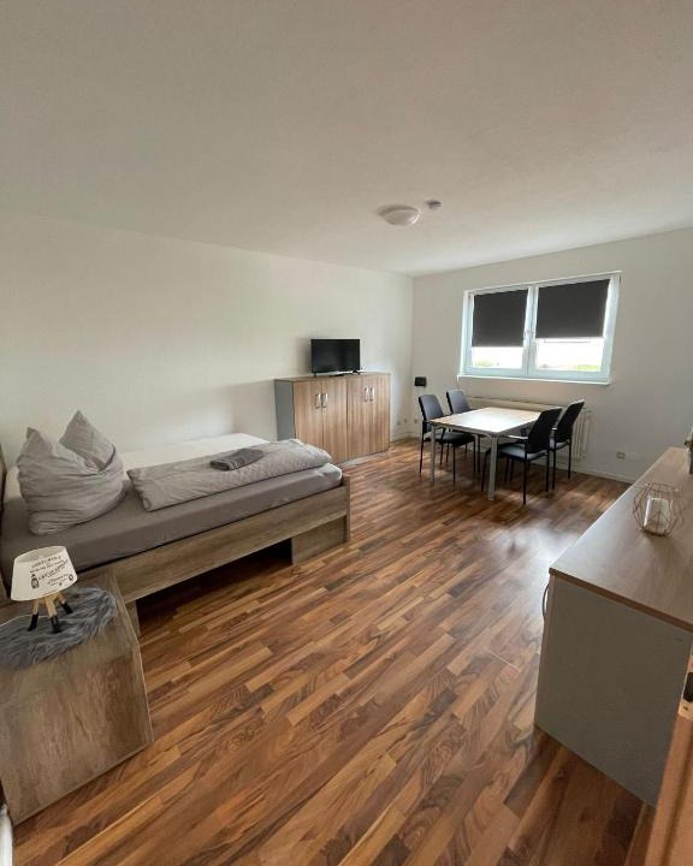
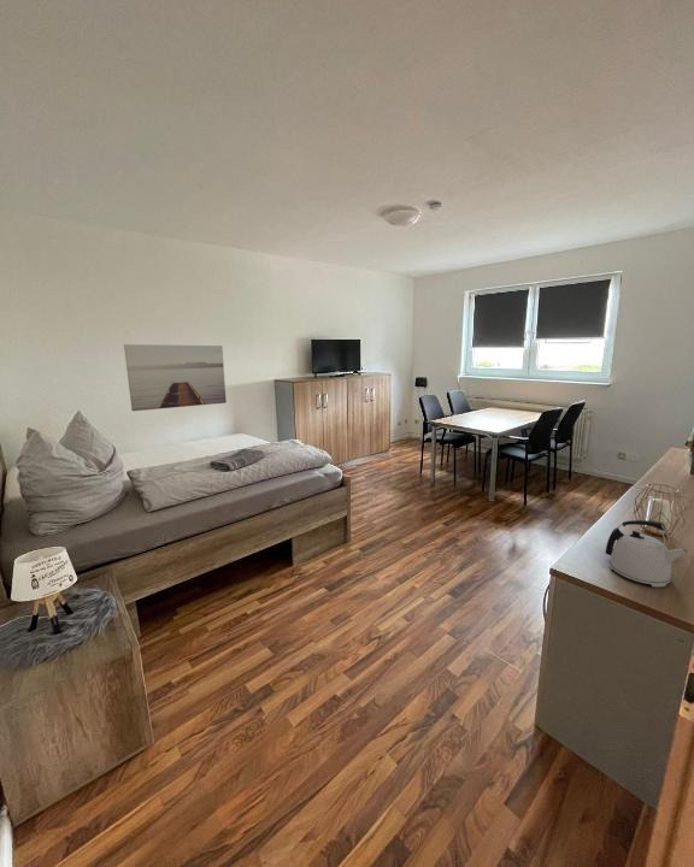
+ wall art (180, 376)
+ kettle (645, 547)
